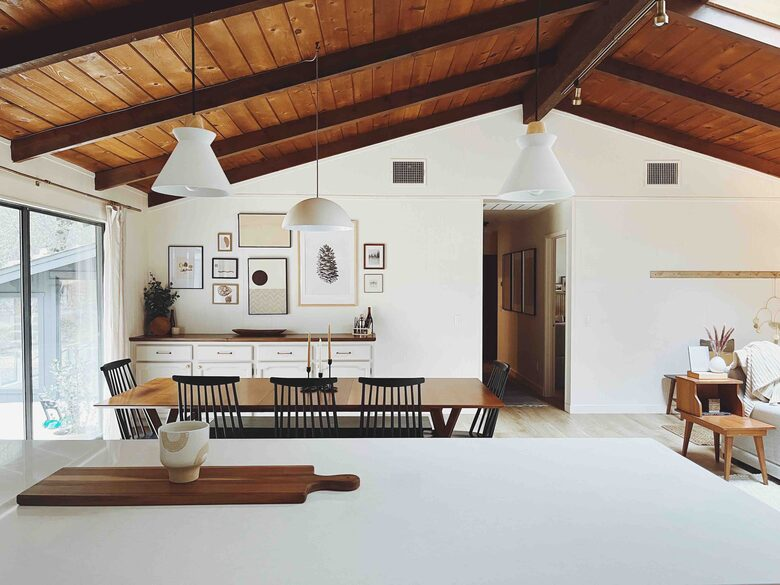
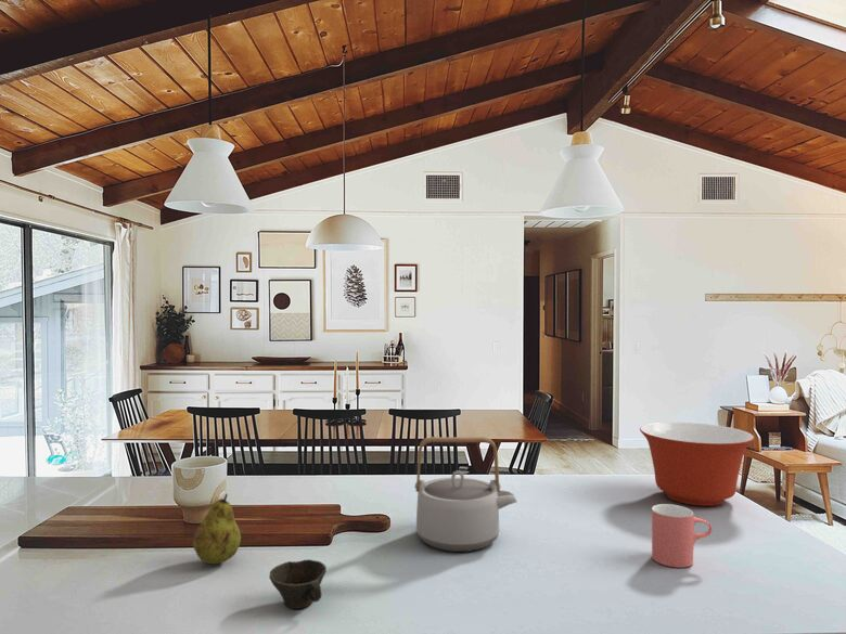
+ cup (681, 534)
+ teapot (465, 488)
+ mixing bowl (694, 464)
+ cup (299, 587)
+ fruit (216, 528)
